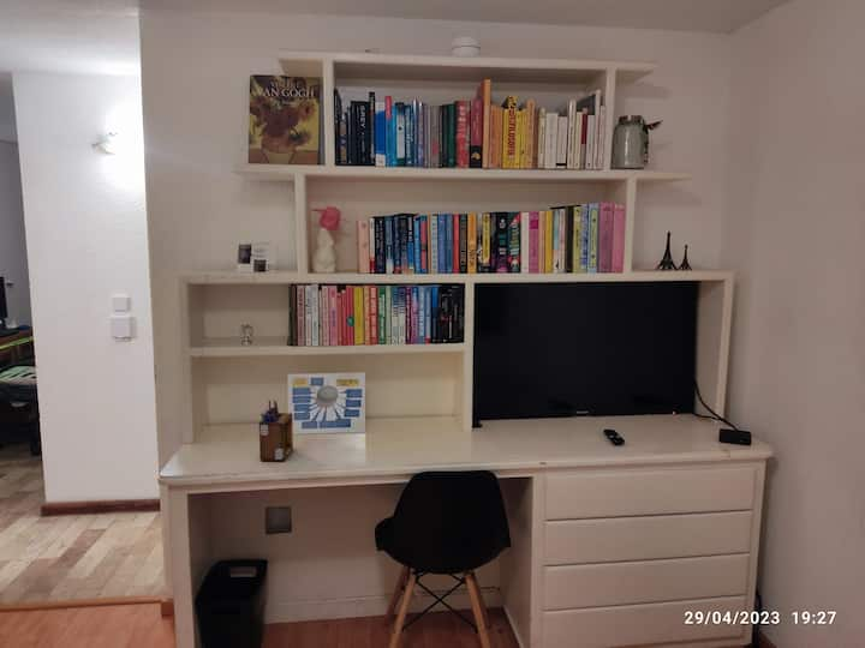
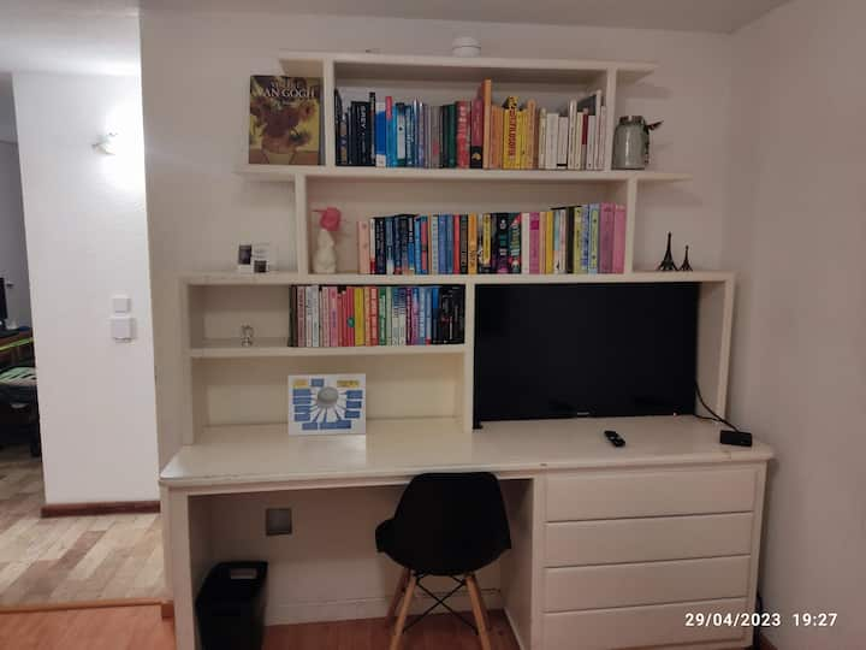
- desk organizer (276, 428)
